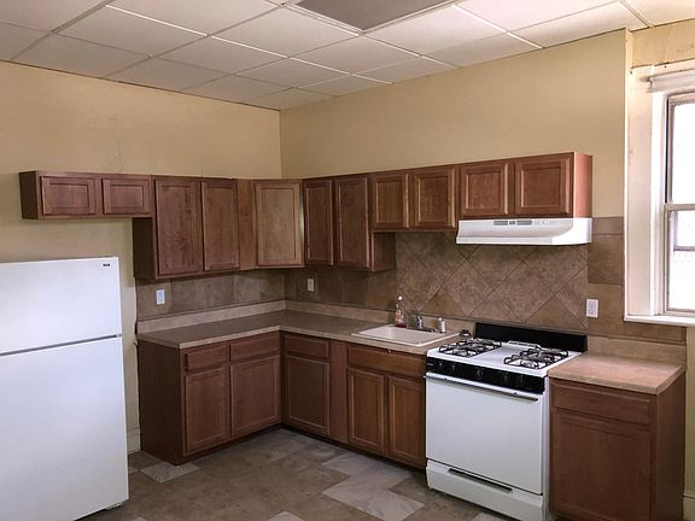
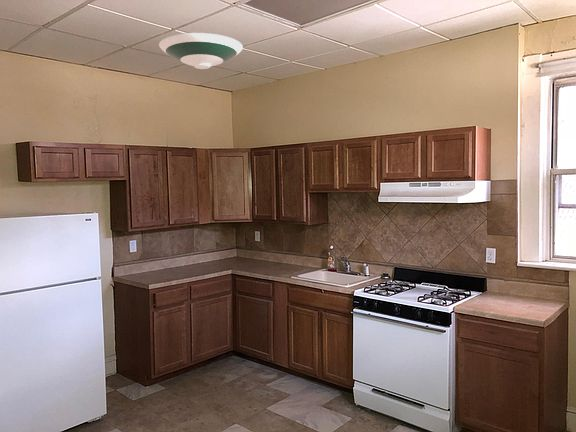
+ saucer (201, 57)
